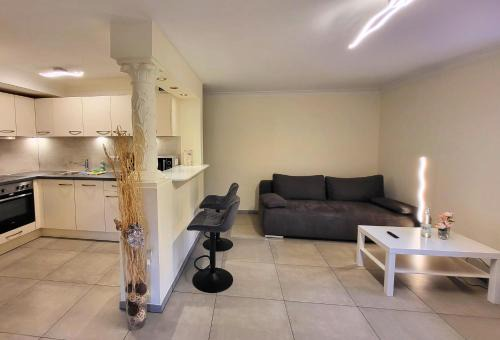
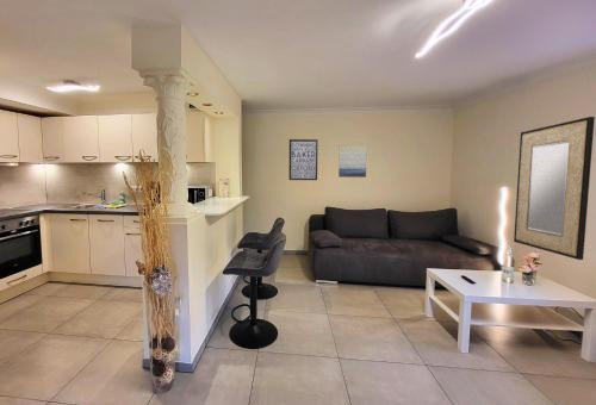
+ home mirror (547, 188)
+ wall art (303, 160)
+ wall art (352, 161)
